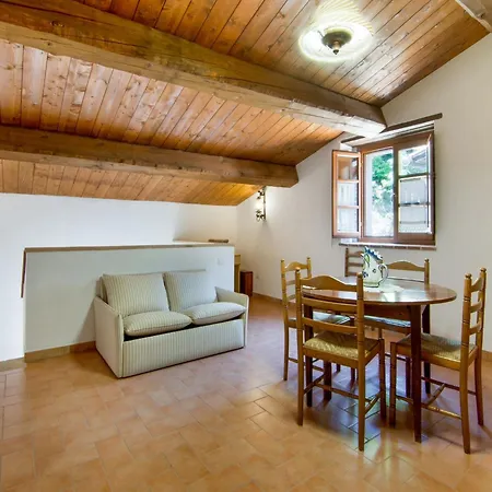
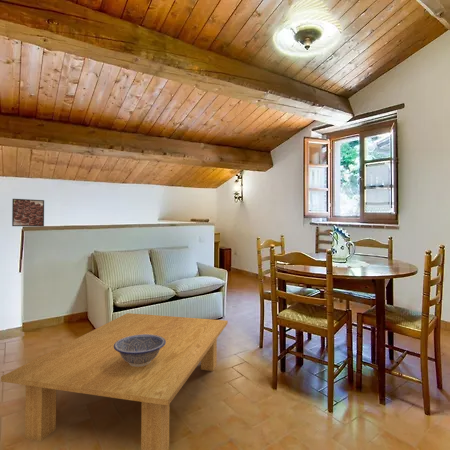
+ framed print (28, 212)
+ coffee table (140, 368)
+ decorative bowl (140, 352)
